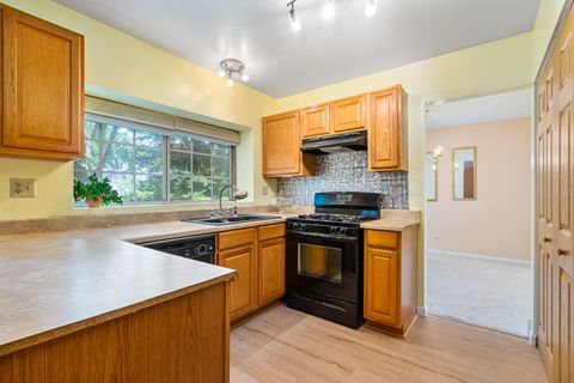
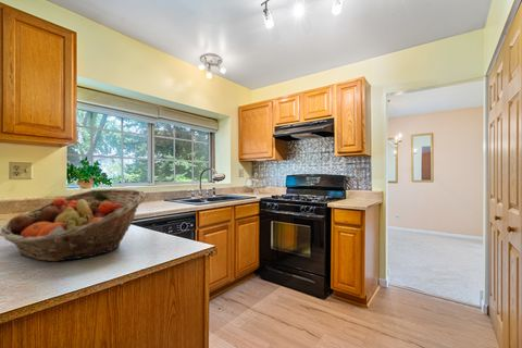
+ fruit basket (80, 219)
